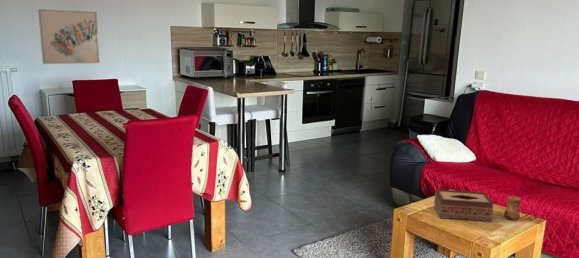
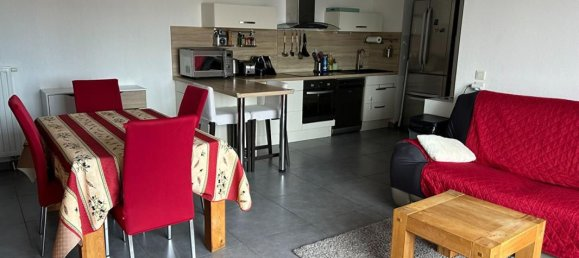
- cup (512, 208)
- tissue box (462, 205)
- wall art (70, 37)
